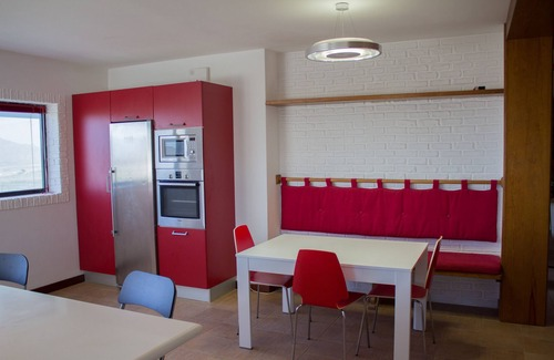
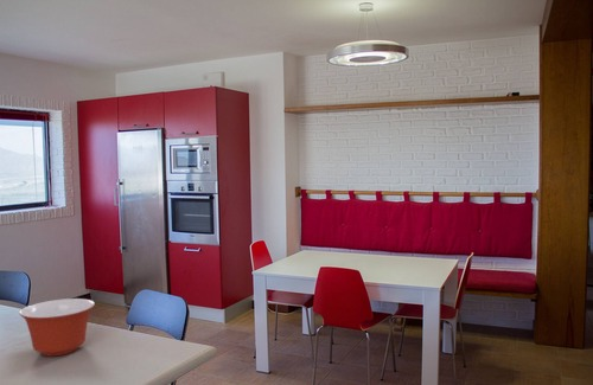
+ mixing bowl (58, 328)
